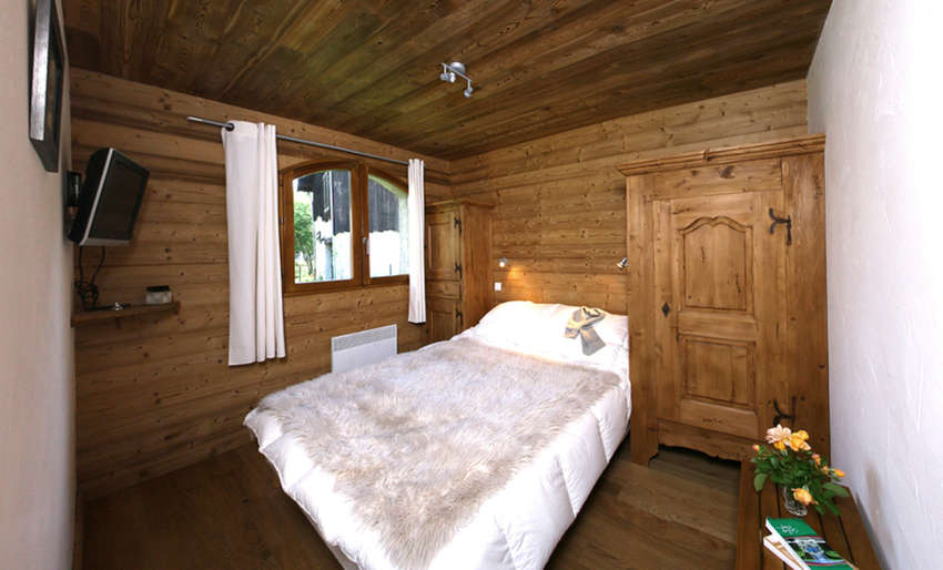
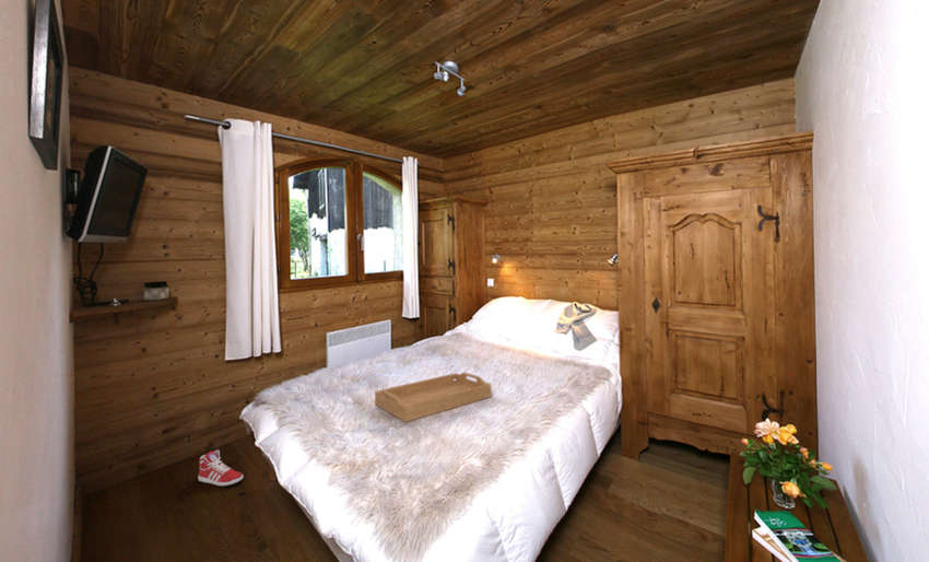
+ serving tray (434, 391)
+ sneaker (220, 467)
